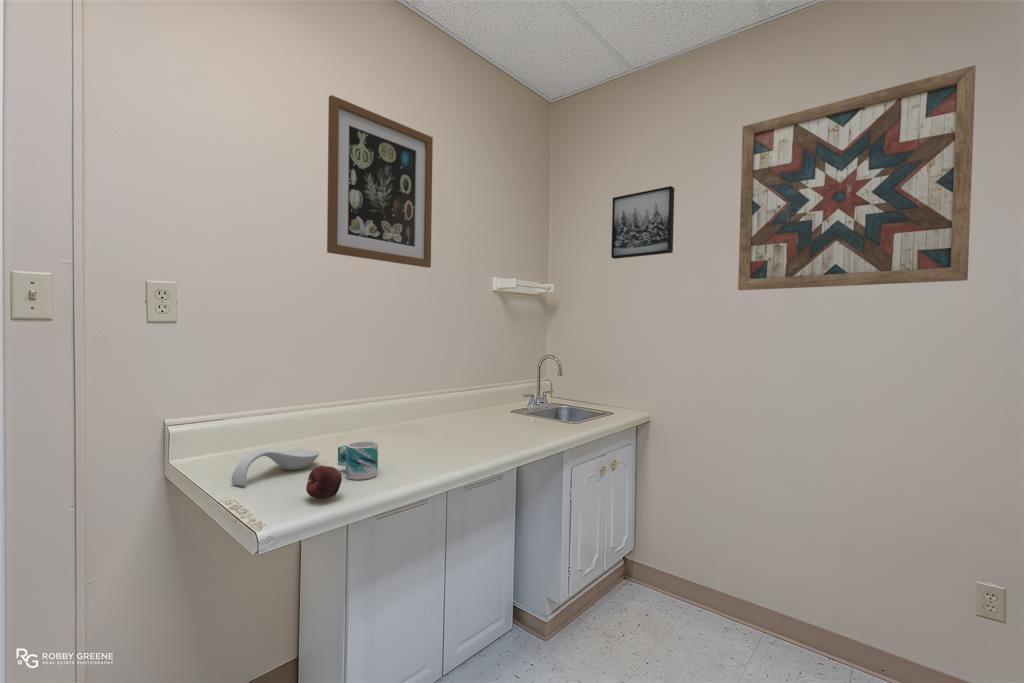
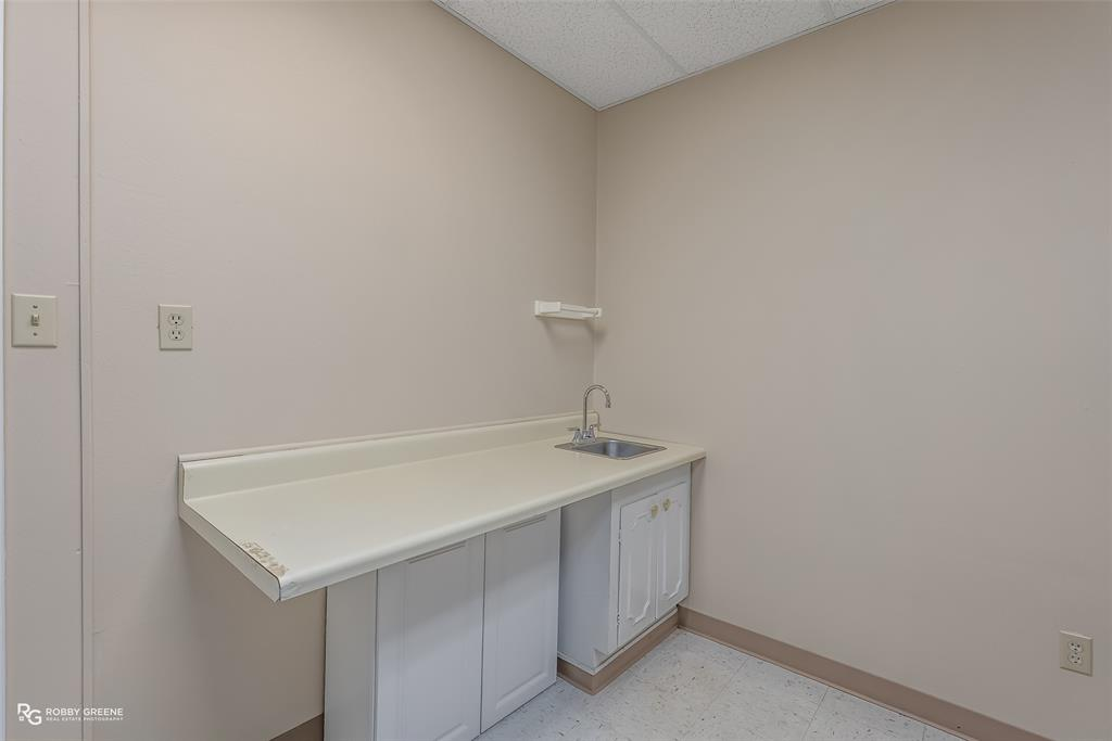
- apple (324, 481)
- mug (356, 458)
- wall art (840, 193)
- wall art (641, 224)
- wall art (384, 189)
- spoon rest (278, 459)
